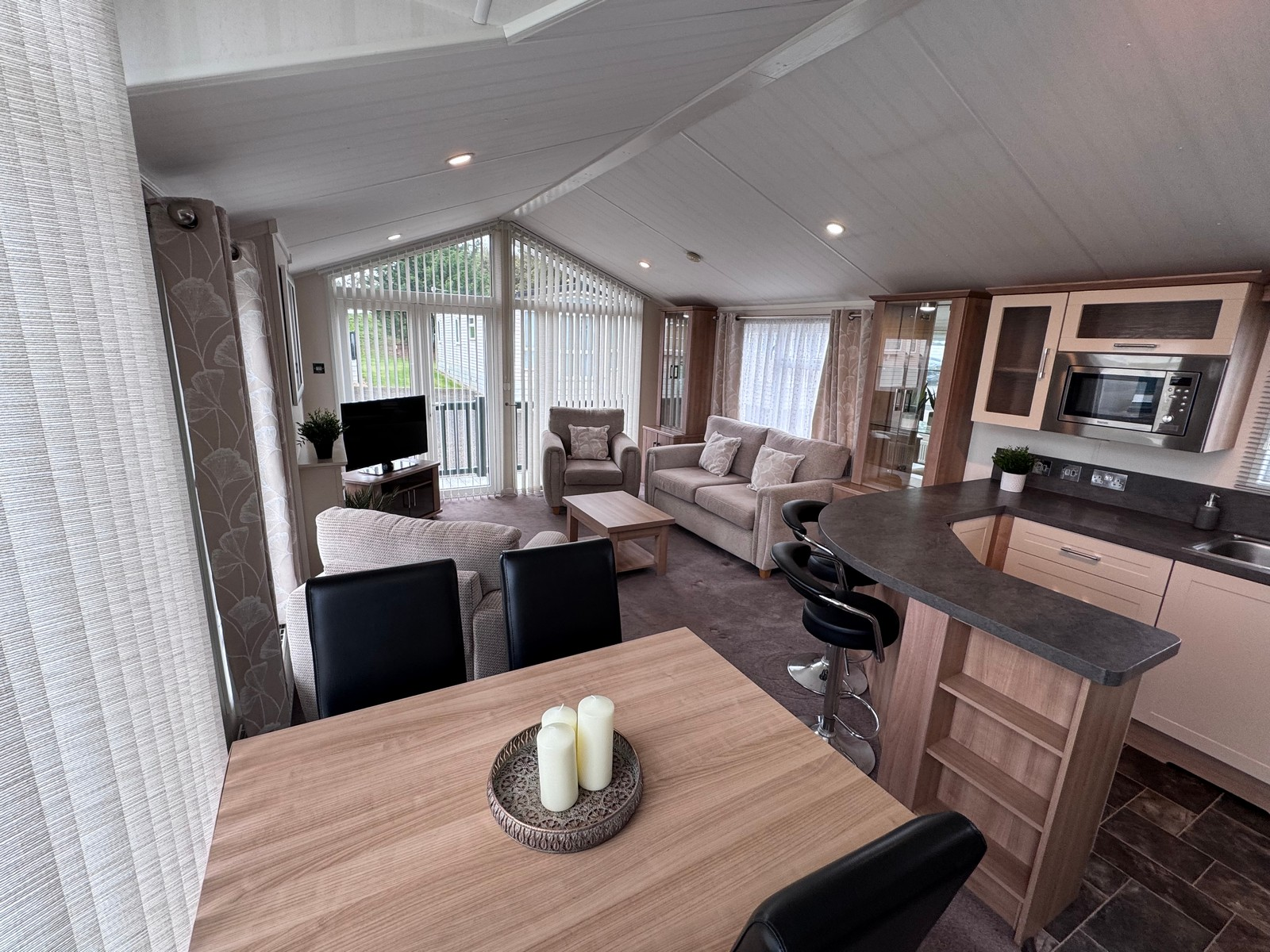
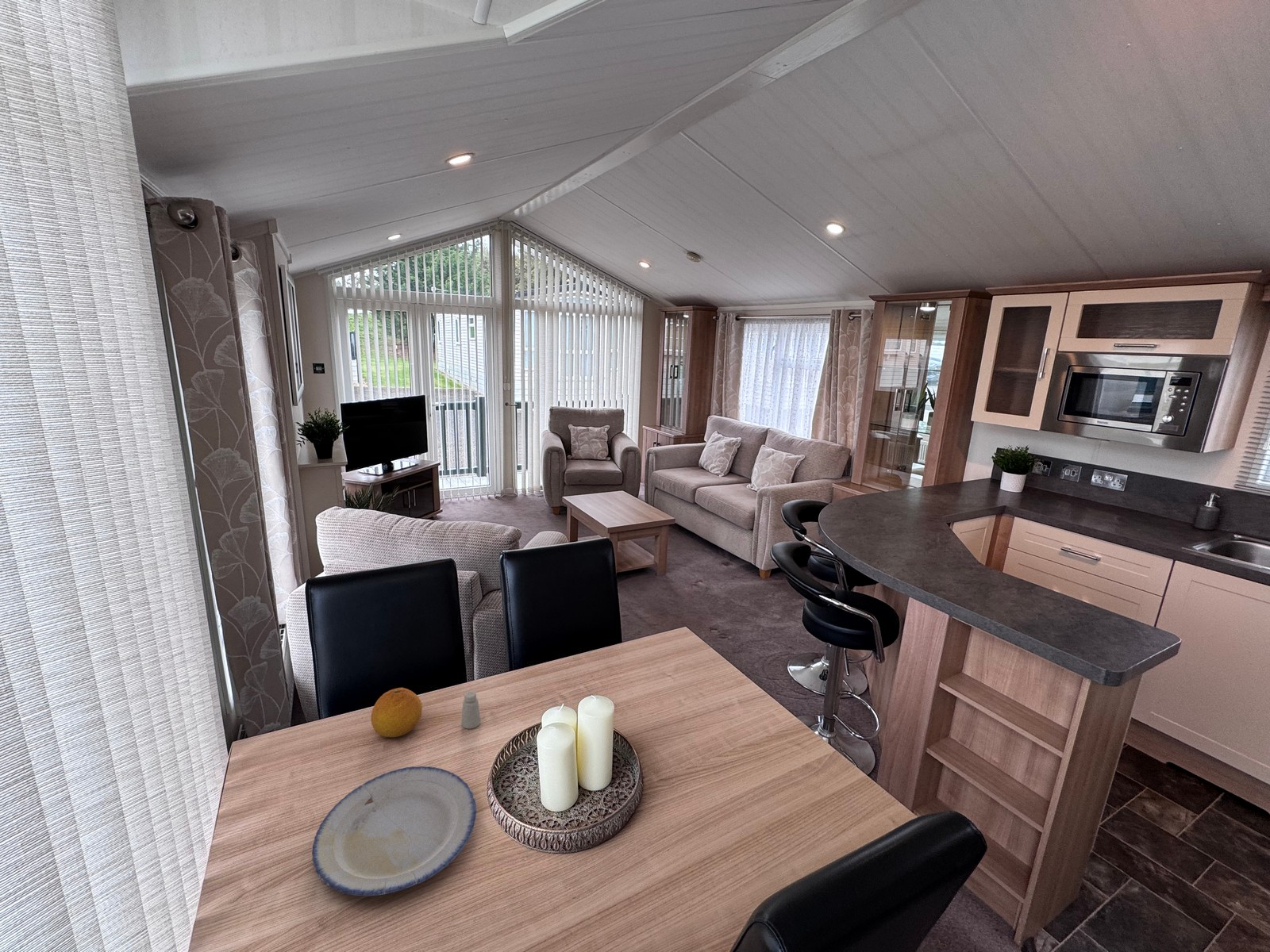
+ fruit (397, 710)
+ saltshaker (470, 708)
+ plate (398, 827)
